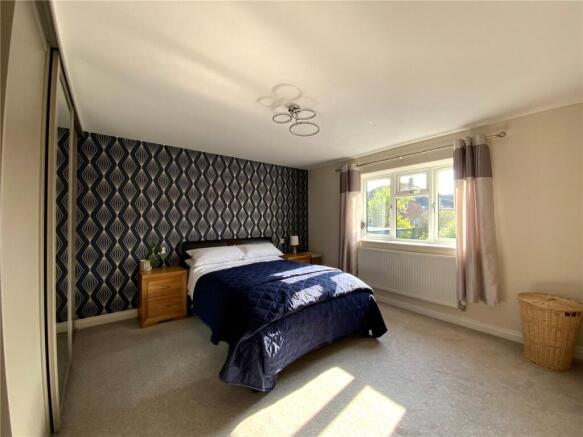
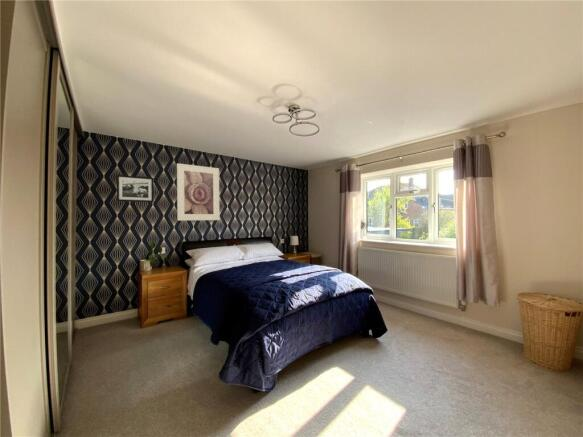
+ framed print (199, 193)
+ picture frame (135, 189)
